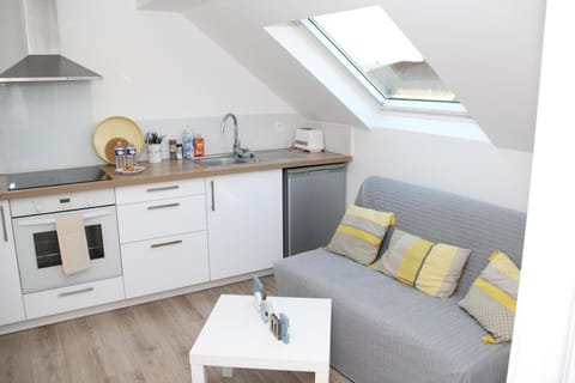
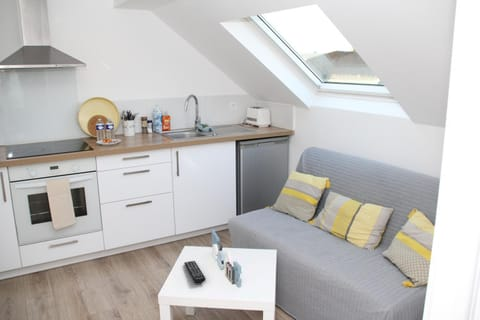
+ remote control (194, 271)
